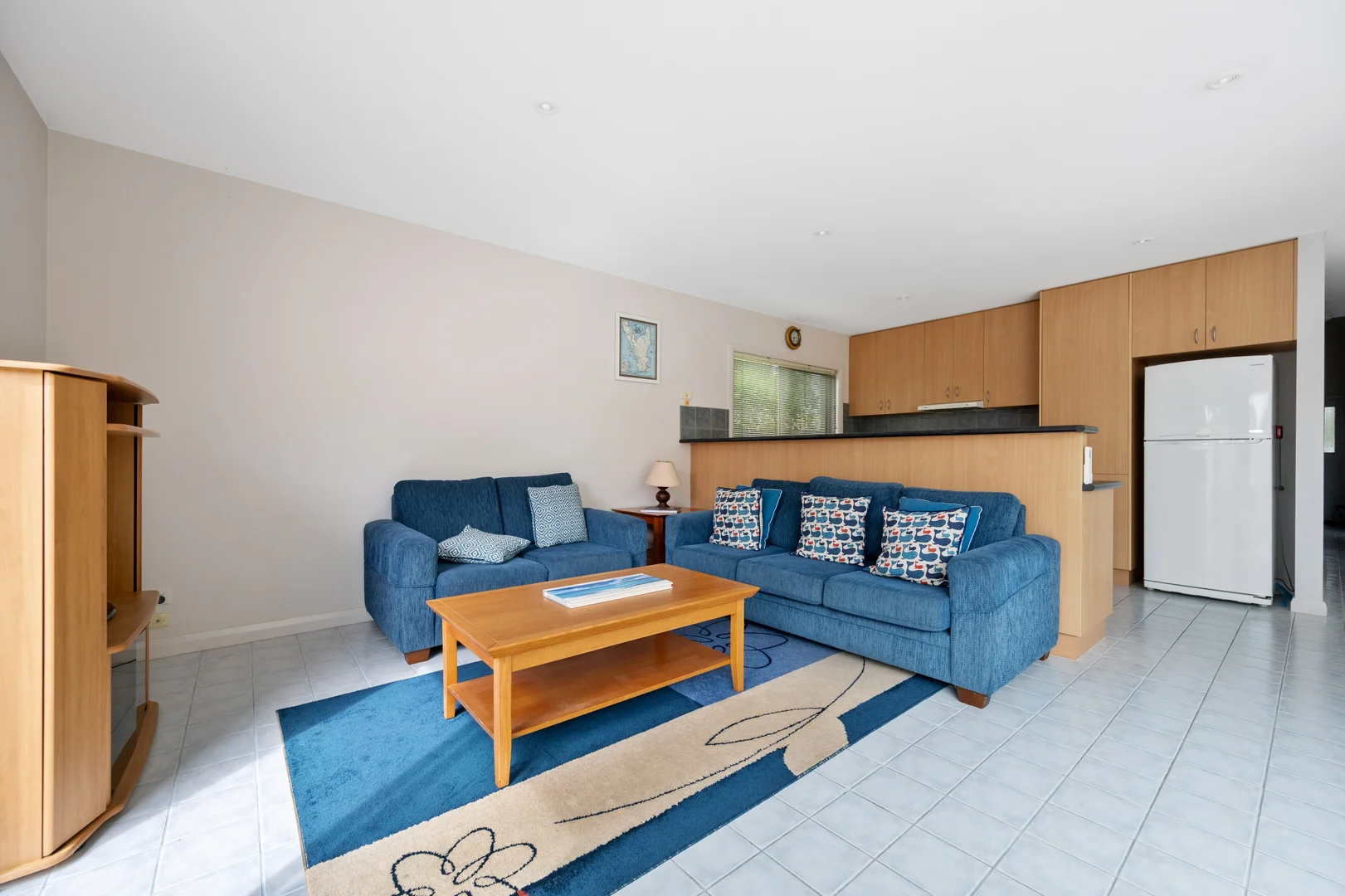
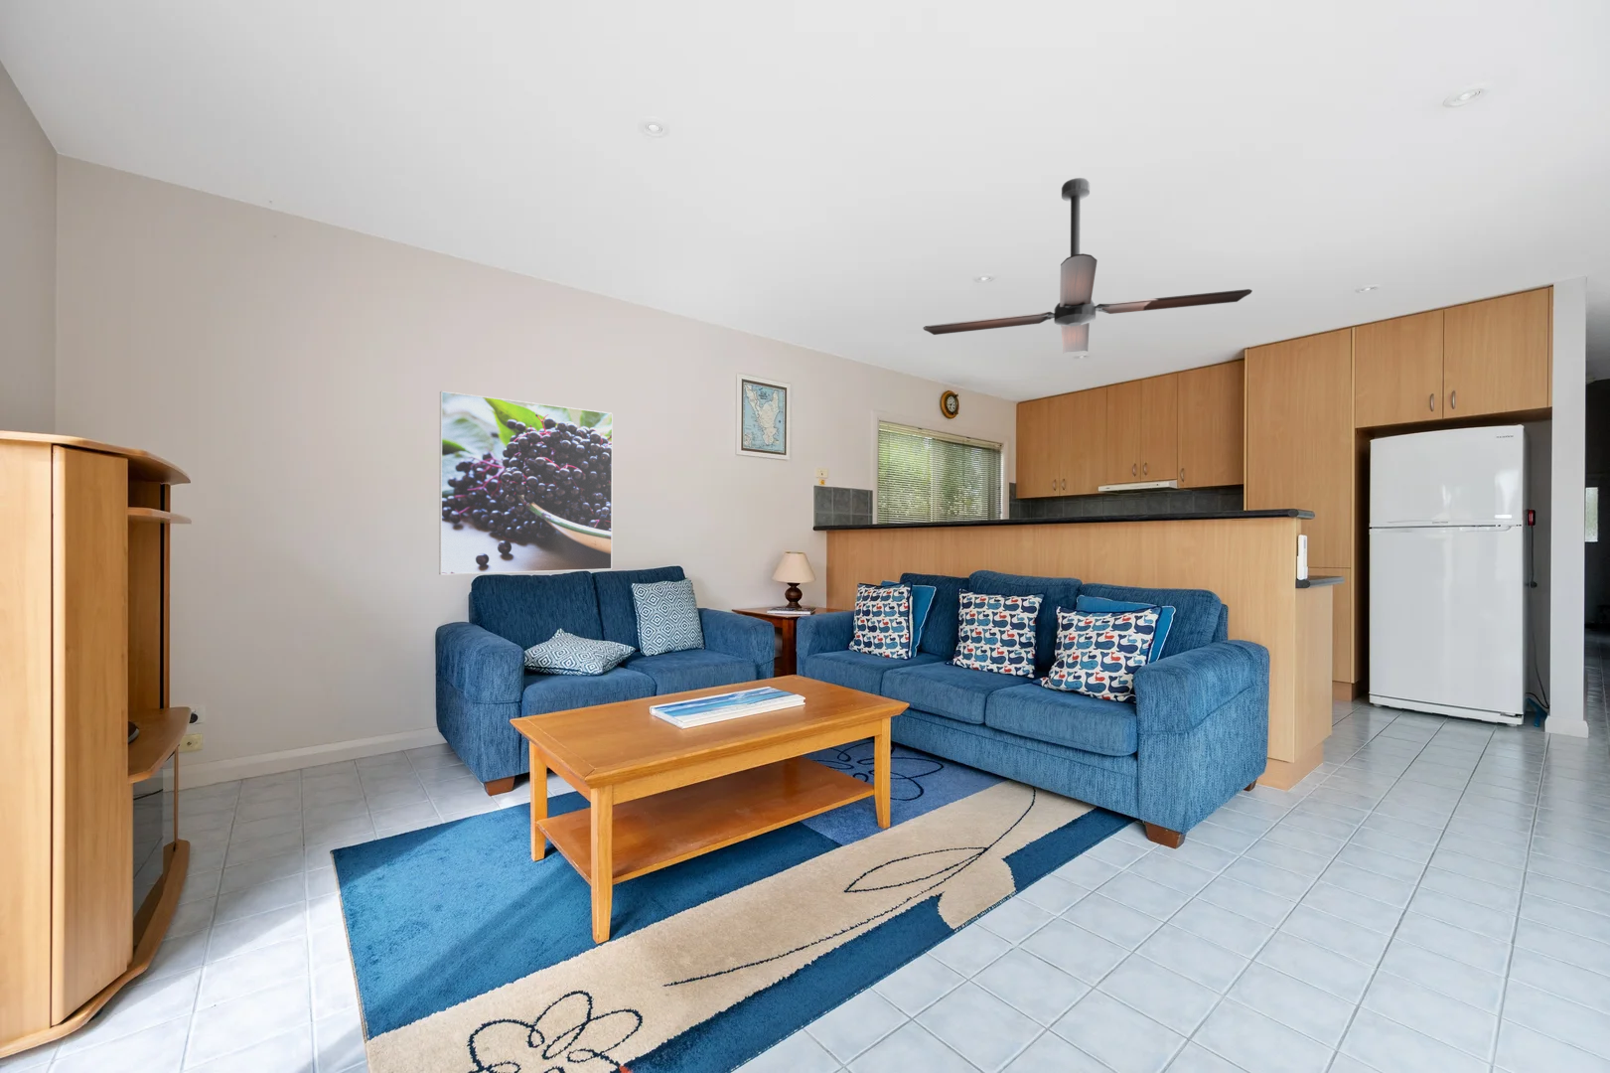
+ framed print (533, 487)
+ ceiling fan (1075, 254)
